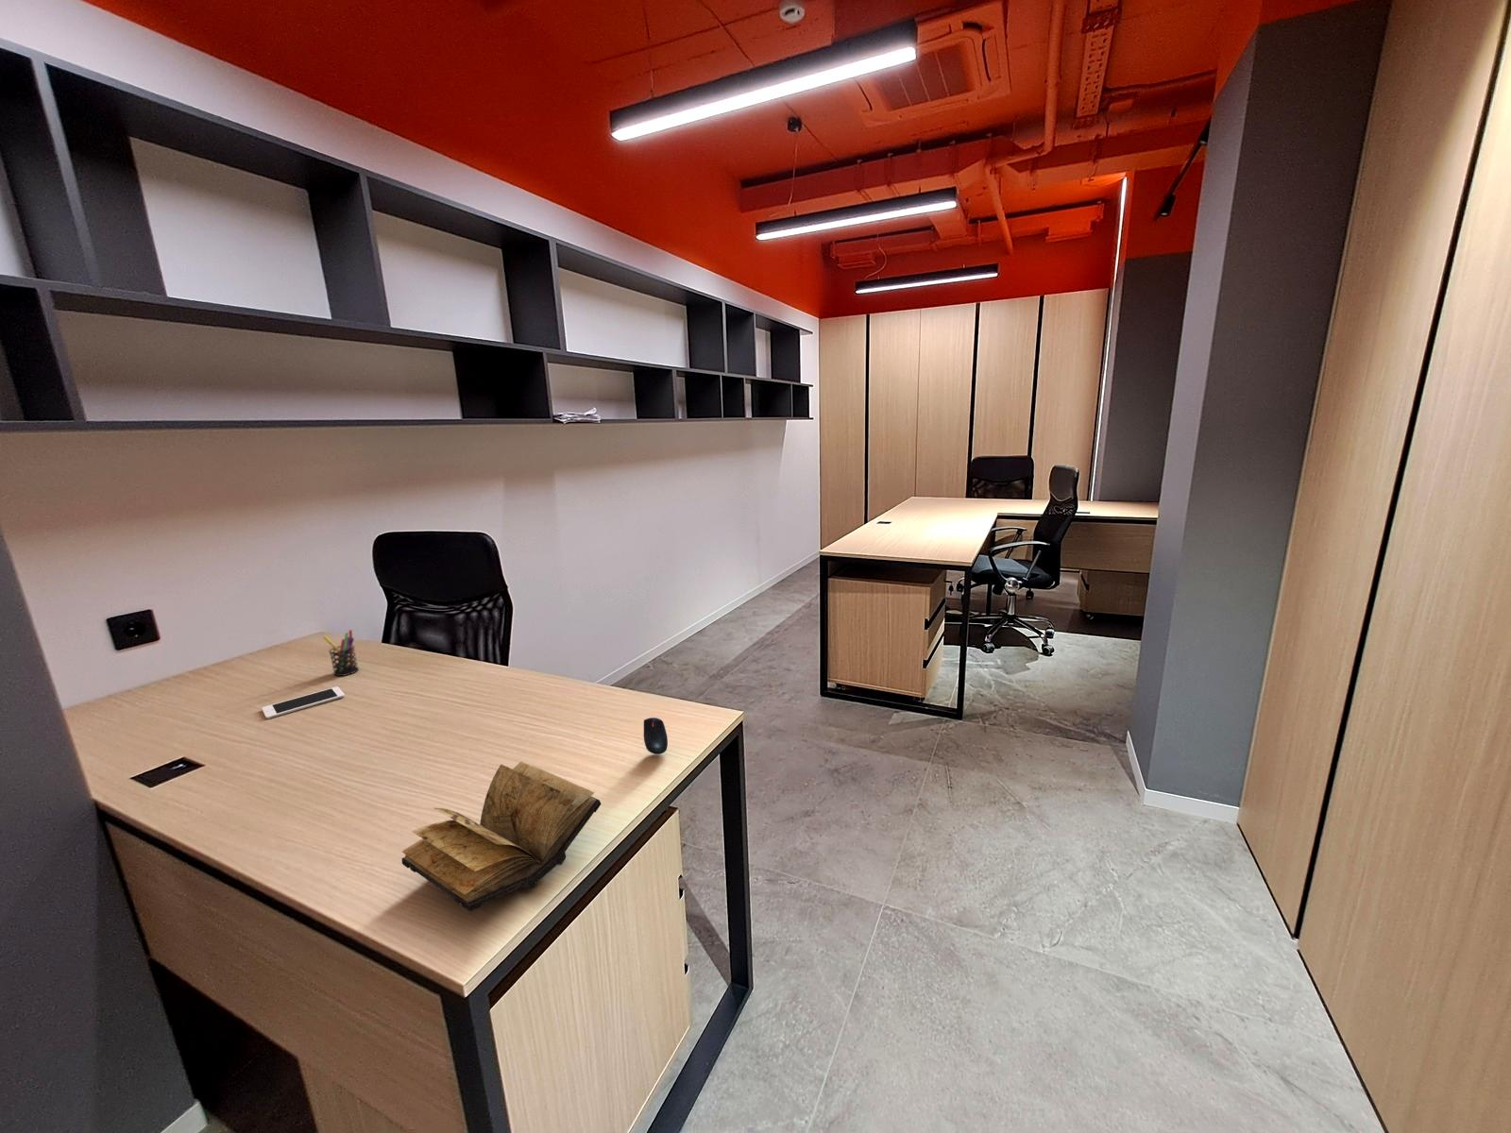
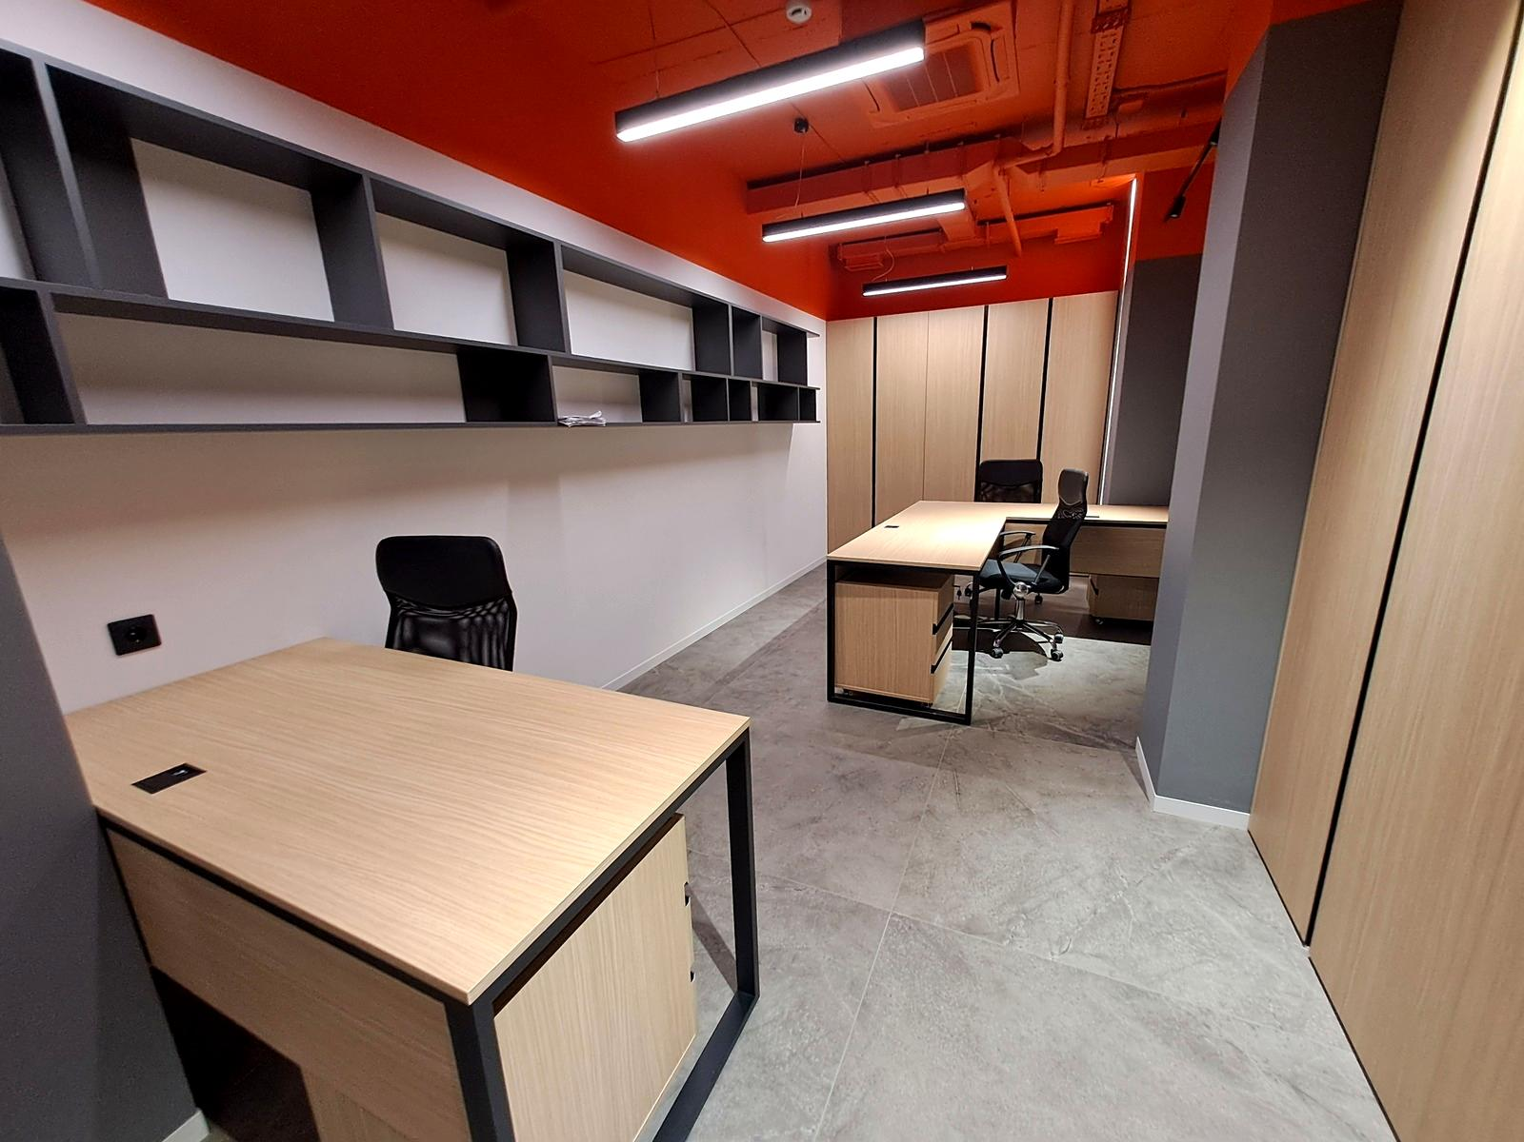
- cell phone (305, 701)
- mouse (656, 735)
- pen holder (345, 651)
- book (506, 828)
